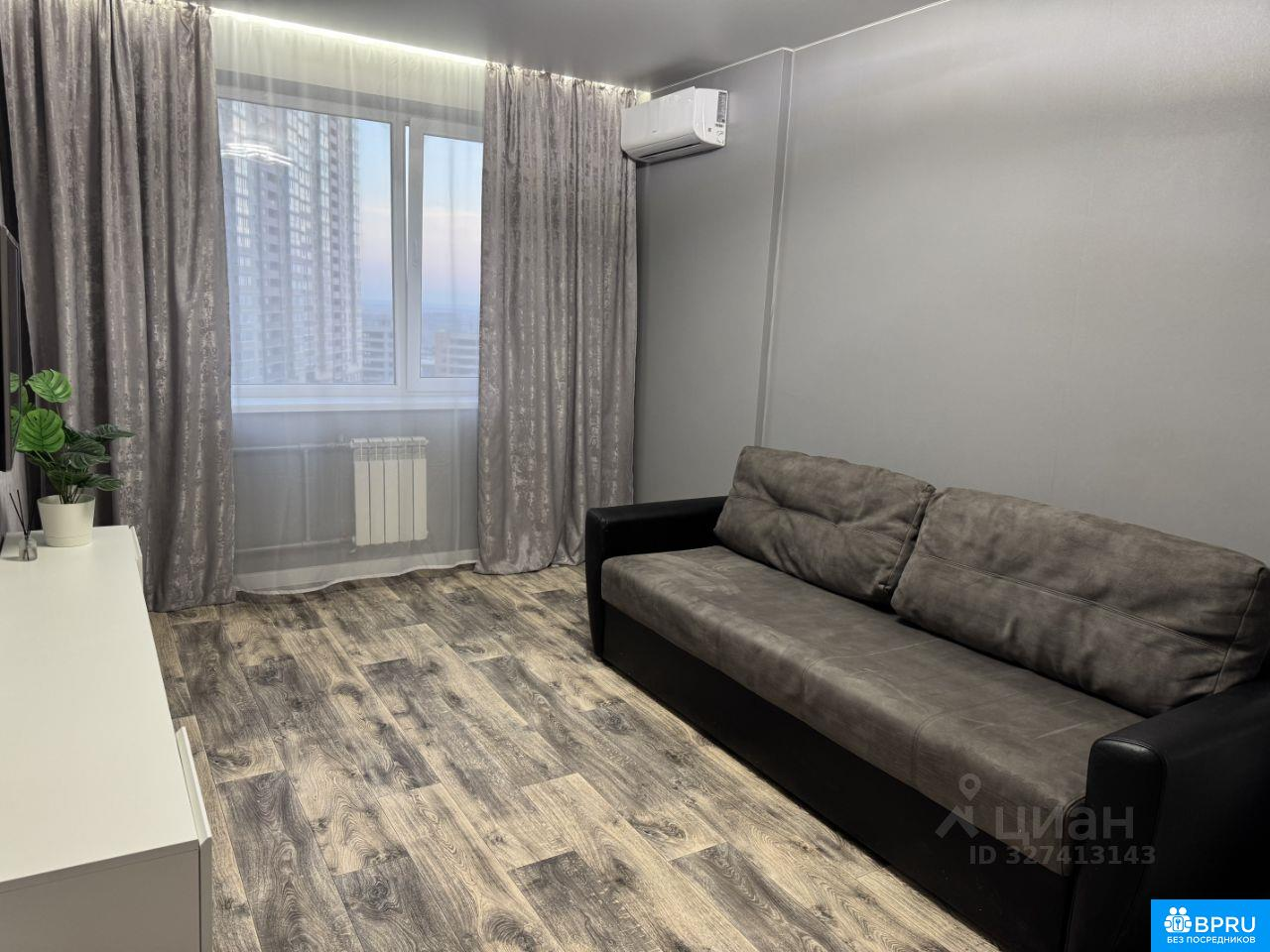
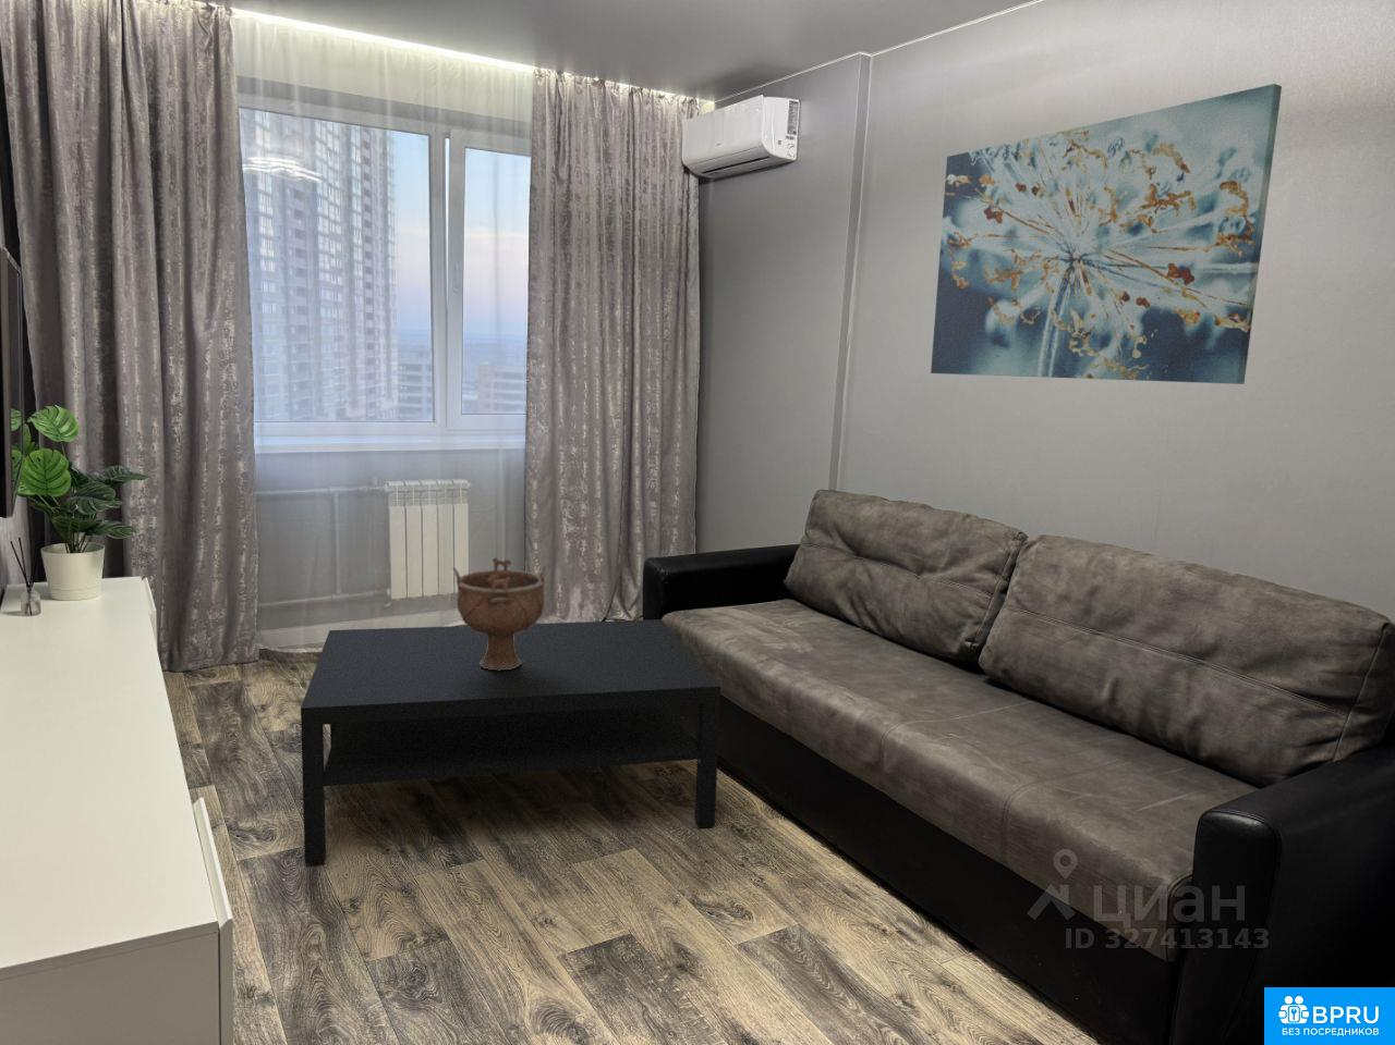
+ decorative bowl (499, 615)
+ coffee table (511, 721)
+ wall art (1074, 255)
